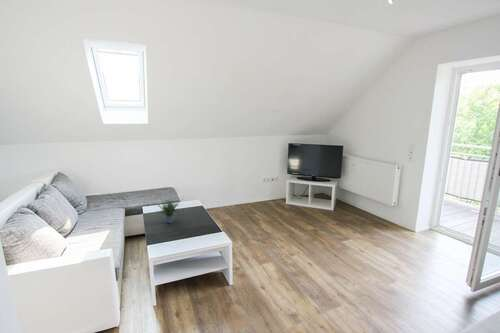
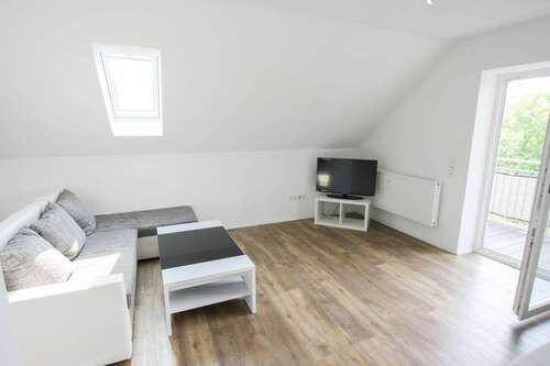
- potted plant (169, 206)
